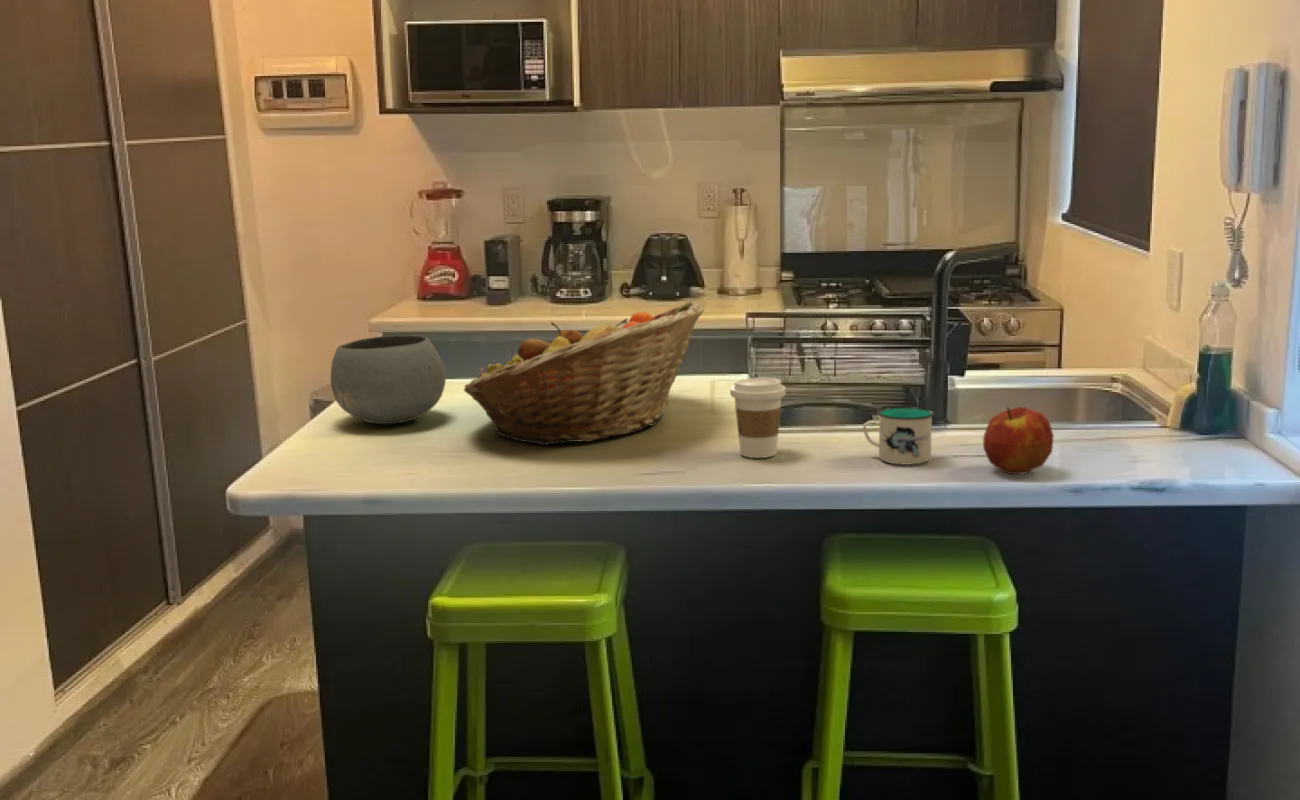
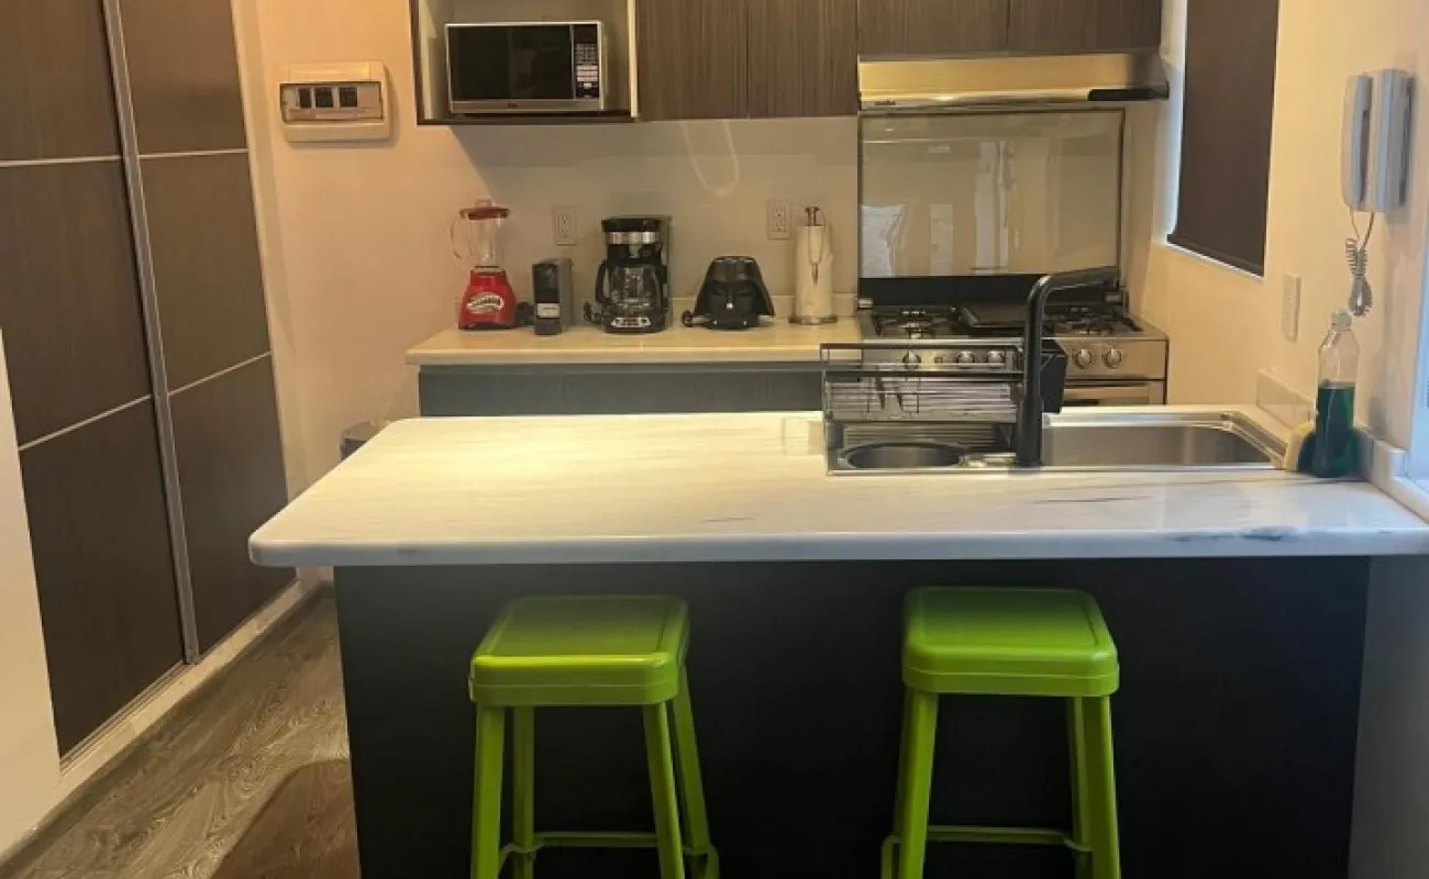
- mug (897, 434)
- coffee cup (758, 417)
- bowl (388, 380)
- apple (1018, 438)
- fruit basket (589, 366)
